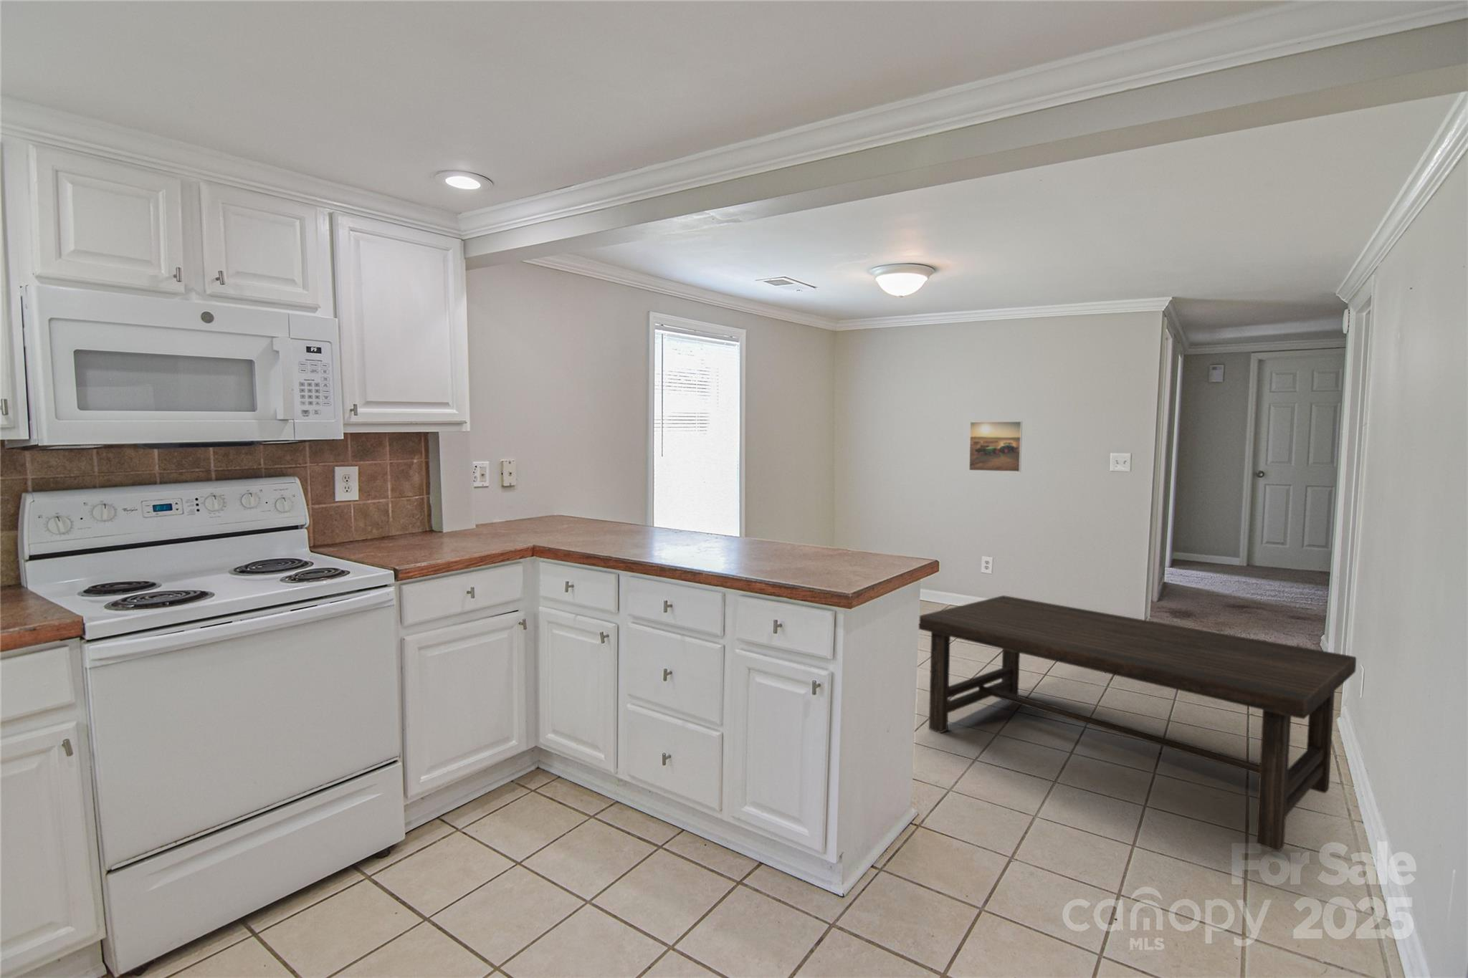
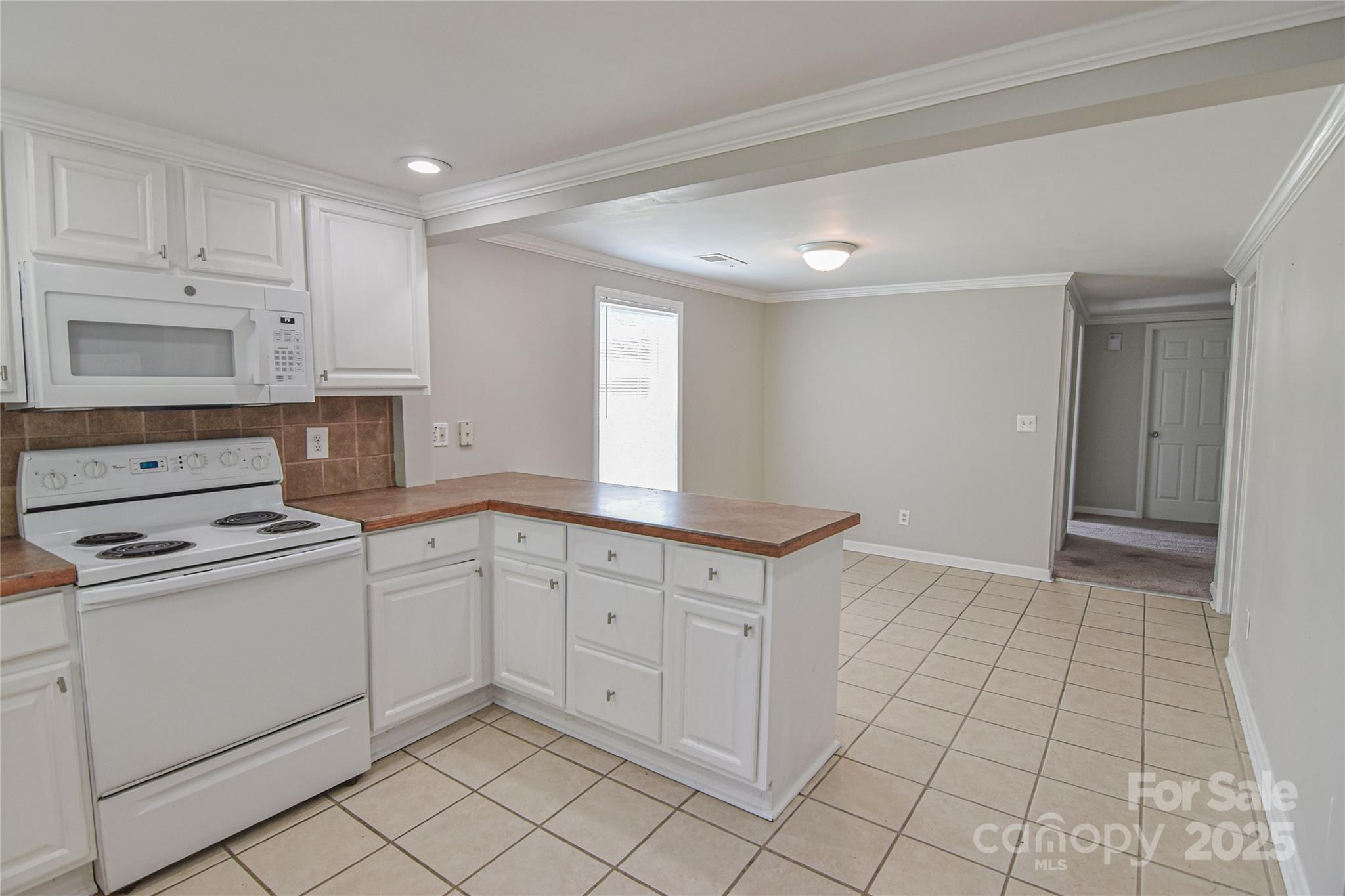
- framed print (995, 446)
- coffee table (1118, 676)
